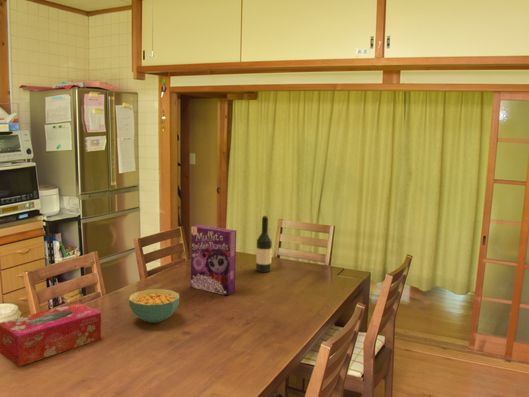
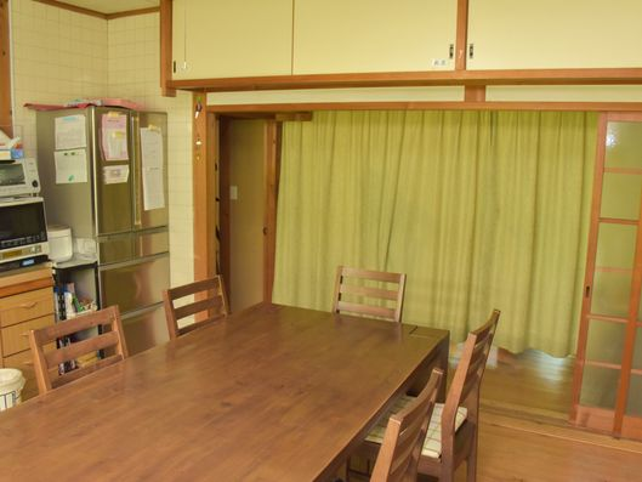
- cereal bowl (154, 308)
- cereal box (213, 258)
- tissue box (51, 331)
- wine bottle (264, 243)
